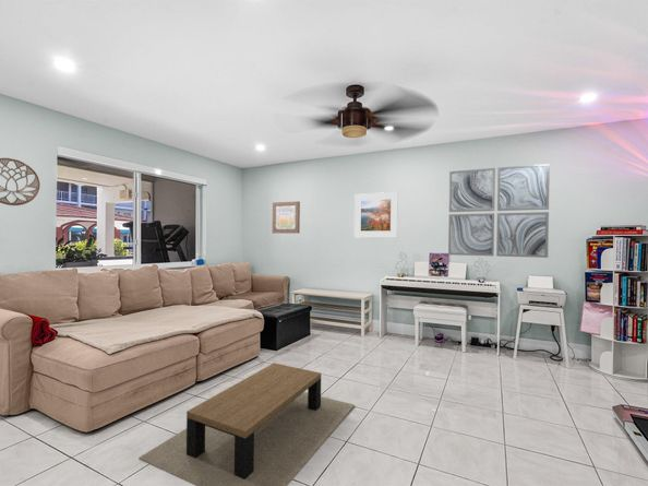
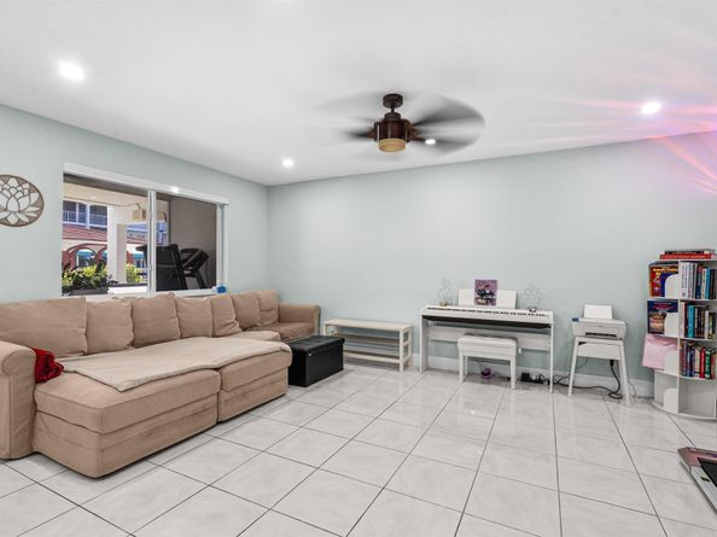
- coffee table (262, 408)
- wall art (285, 217)
- wall art (497, 213)
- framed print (375, 215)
